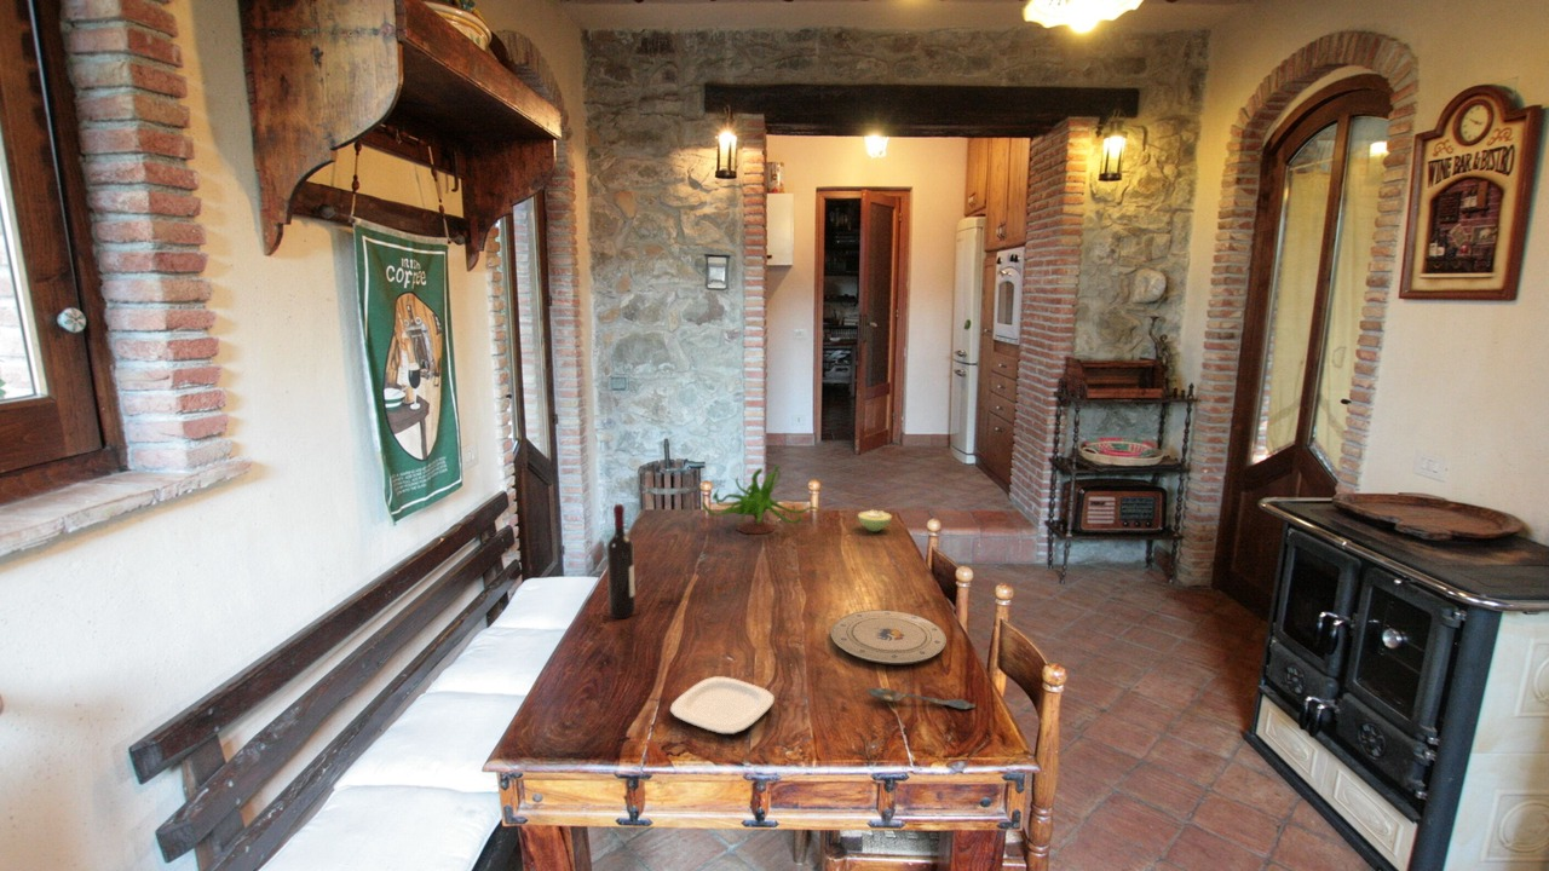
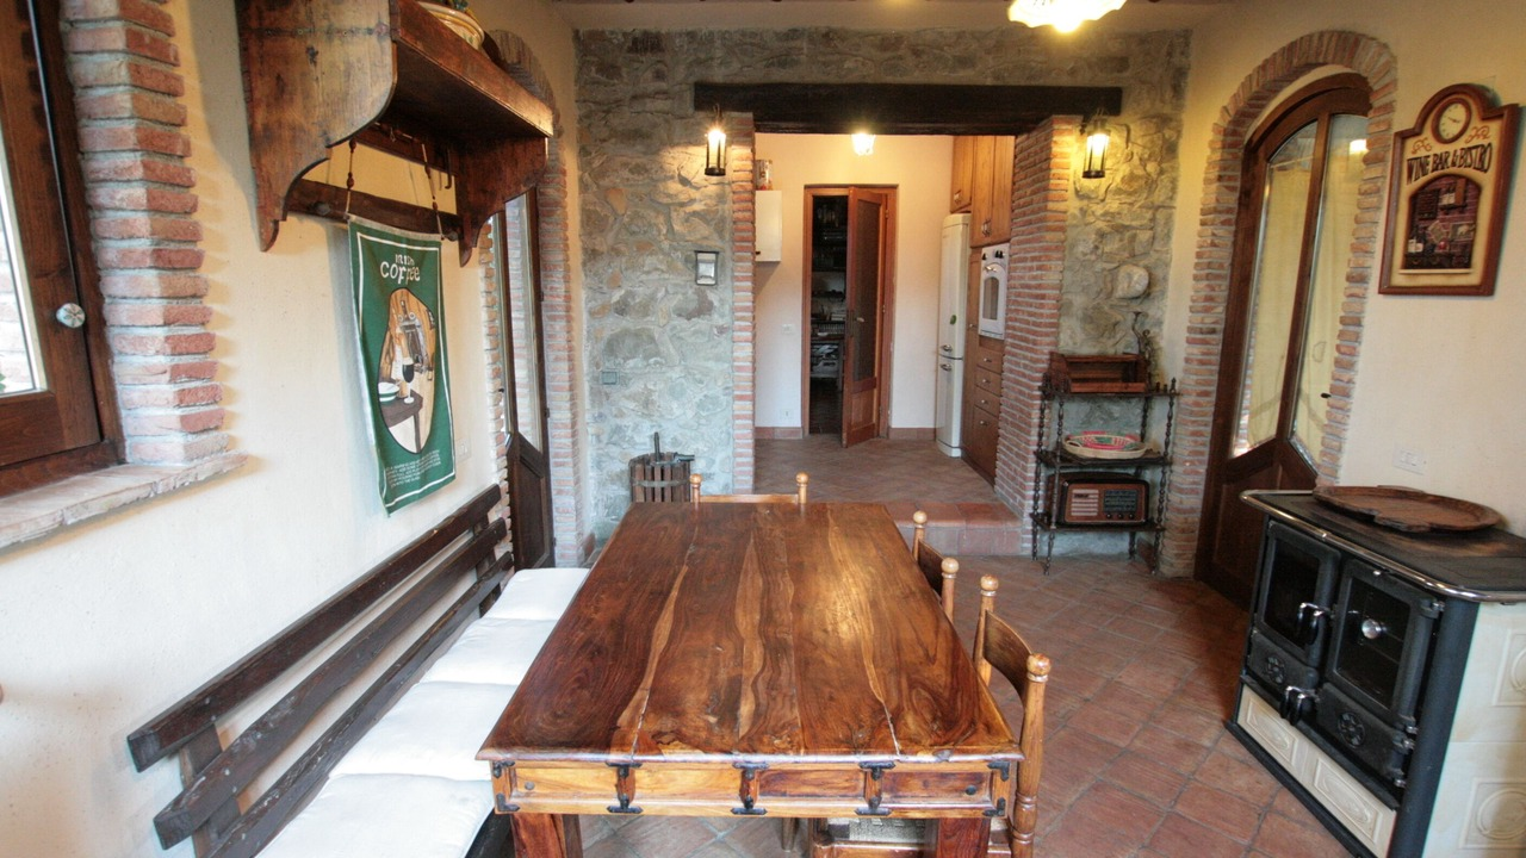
- plant (749, 497)
- plate (887, 636)
- plate (722, 705)
- wine bottle (620, 560)
- sugar bowl (874, 519)
- spoon (920, 698)
